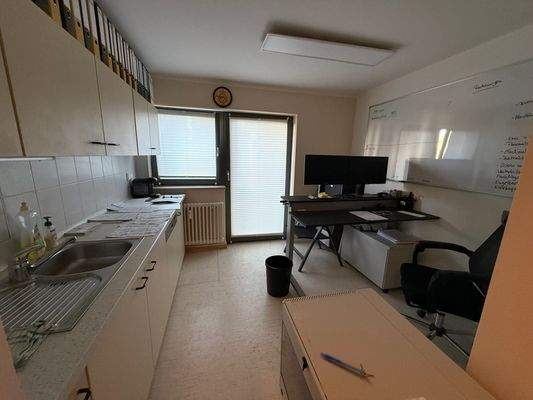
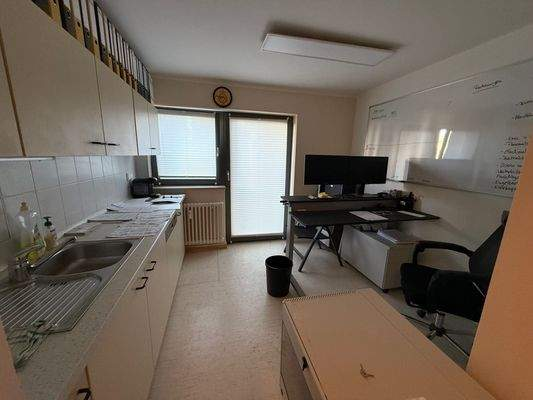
- pen (341, 362)
